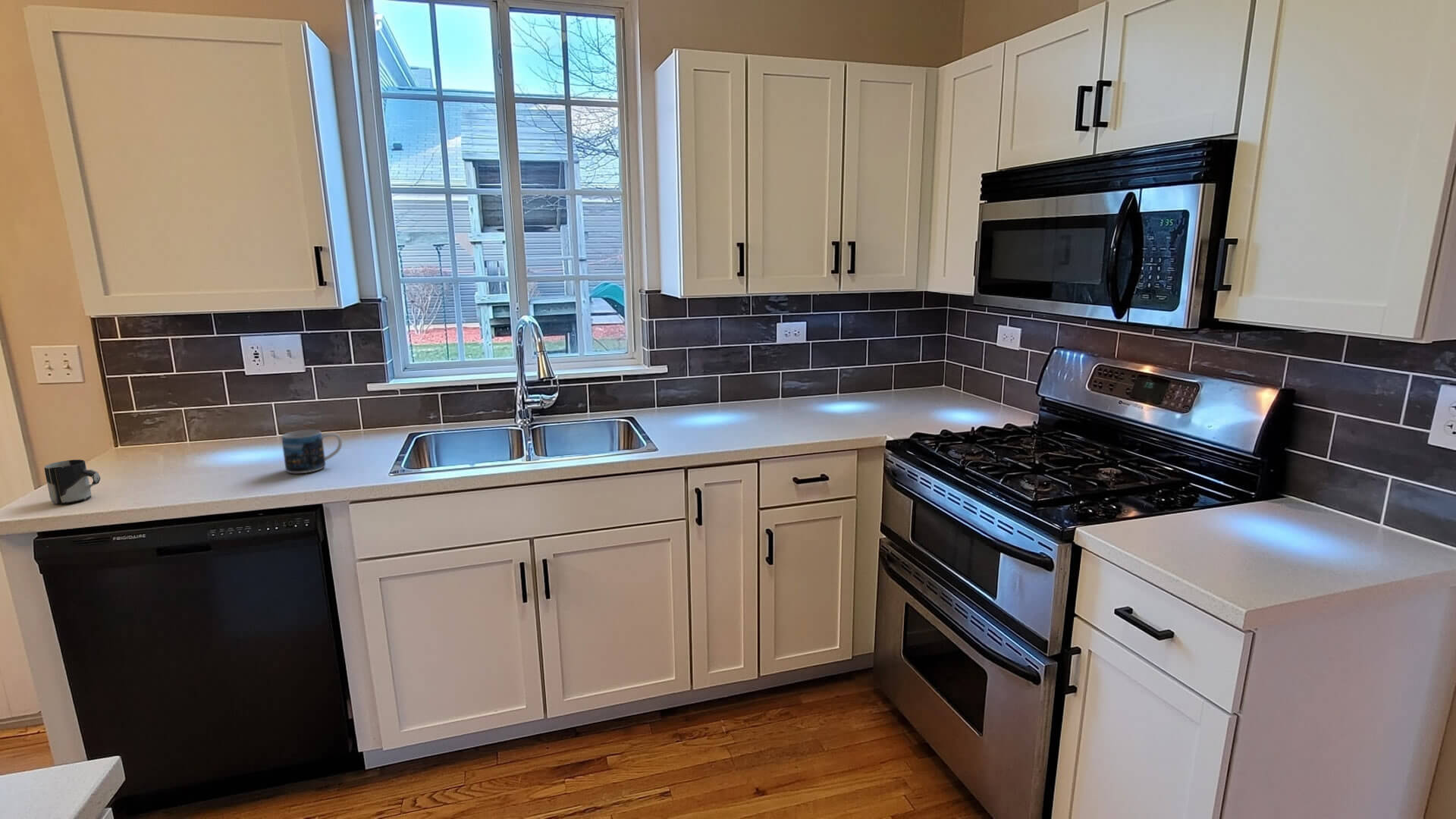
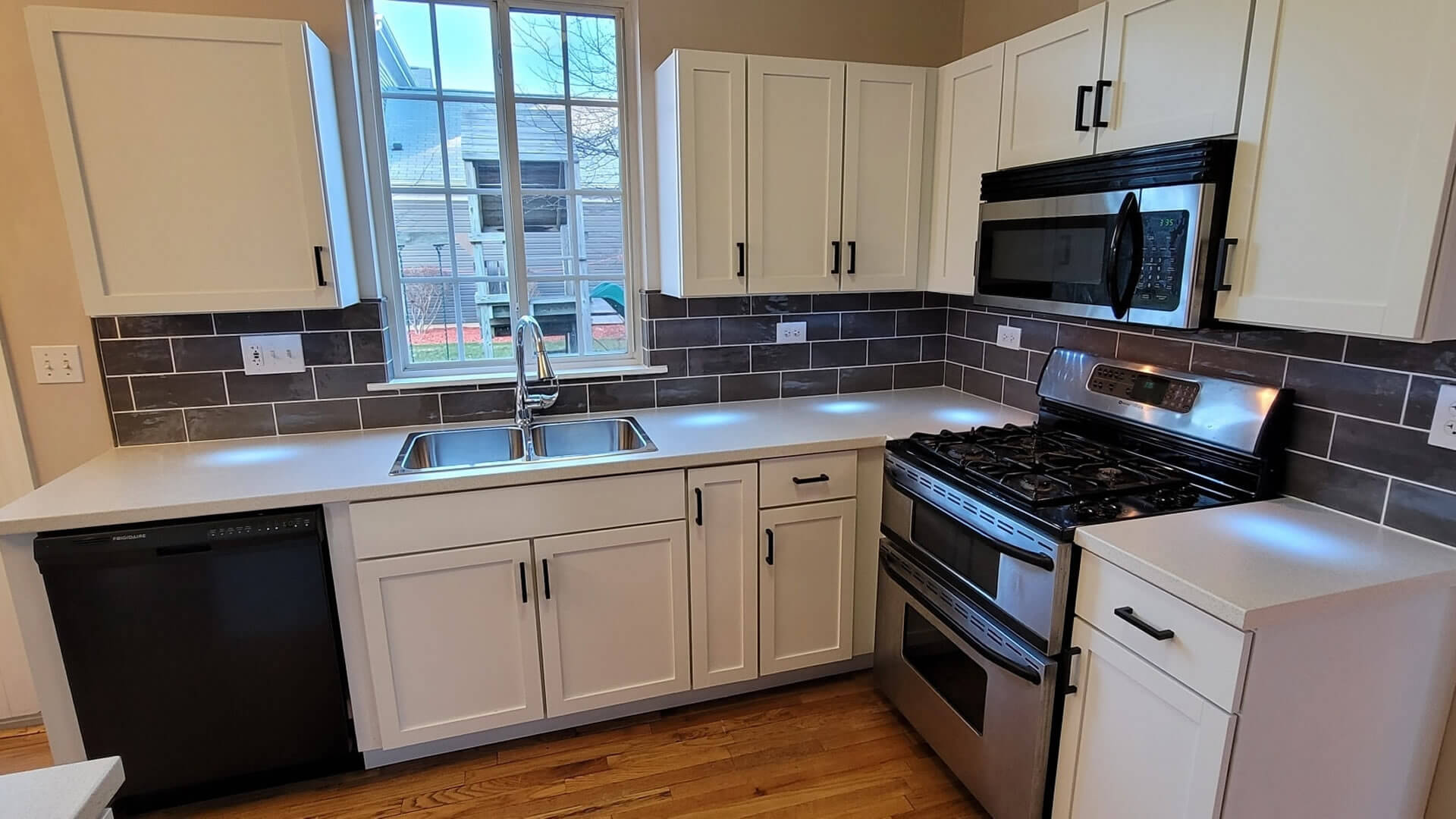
- cup (74, 481)
- mug (313, 450)
